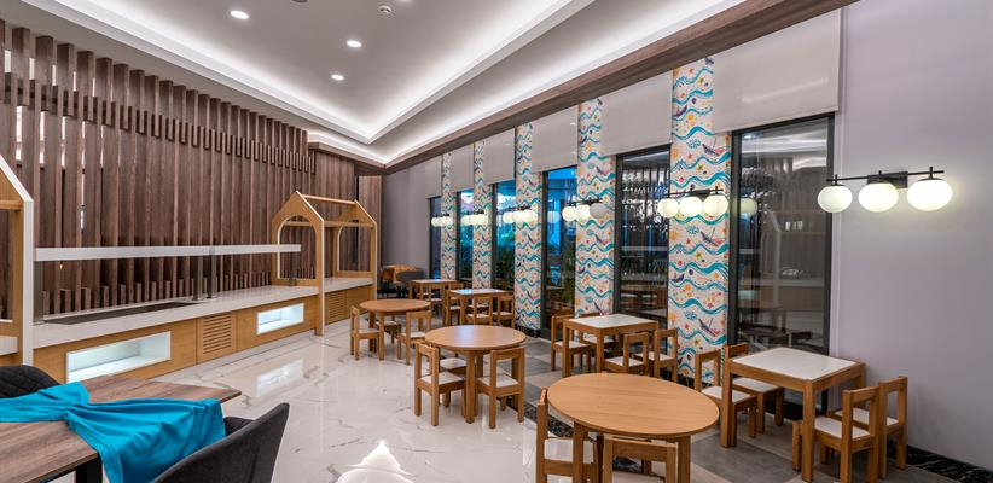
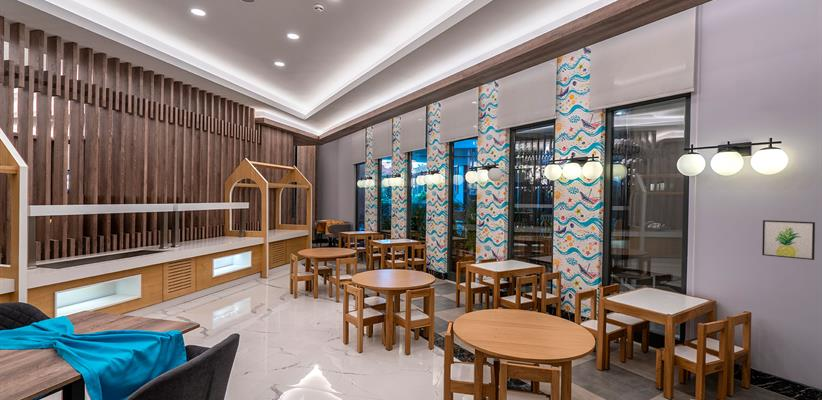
+ wall art (787, 239)
